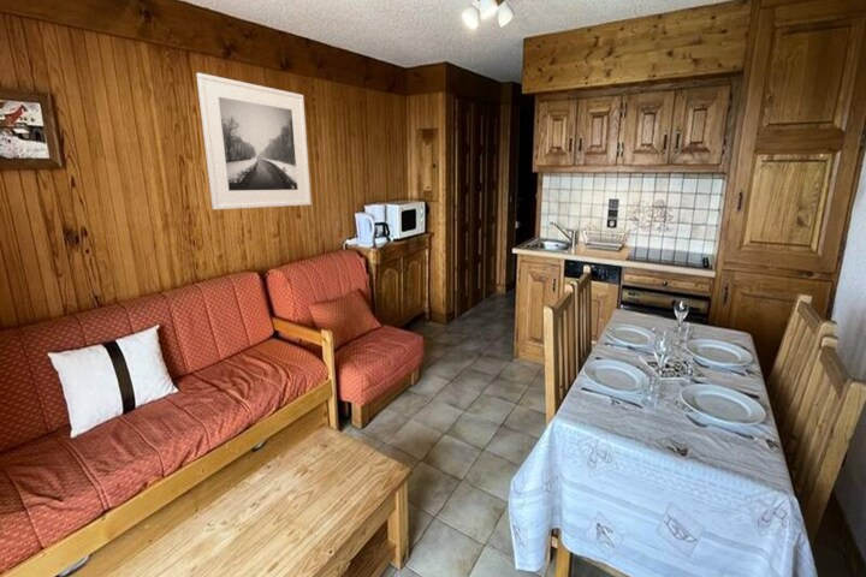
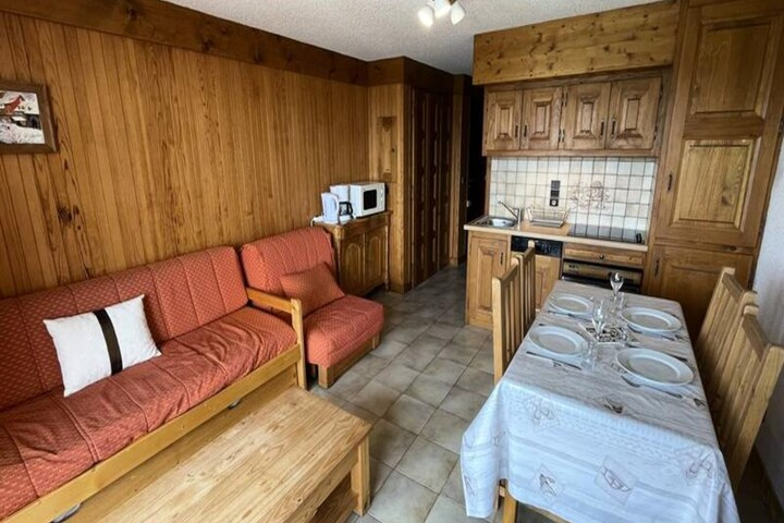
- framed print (261, 148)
